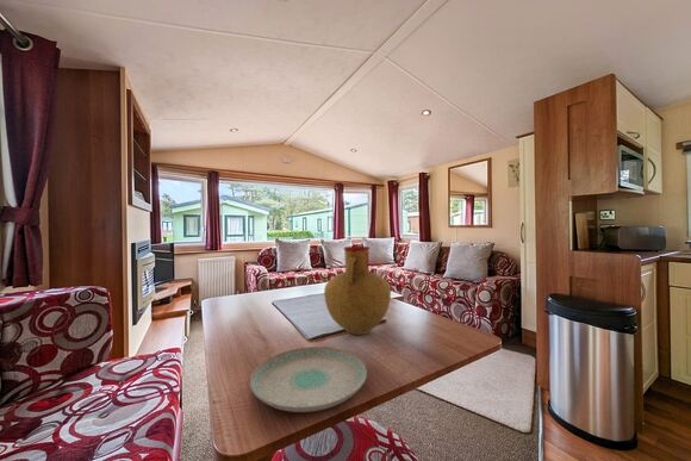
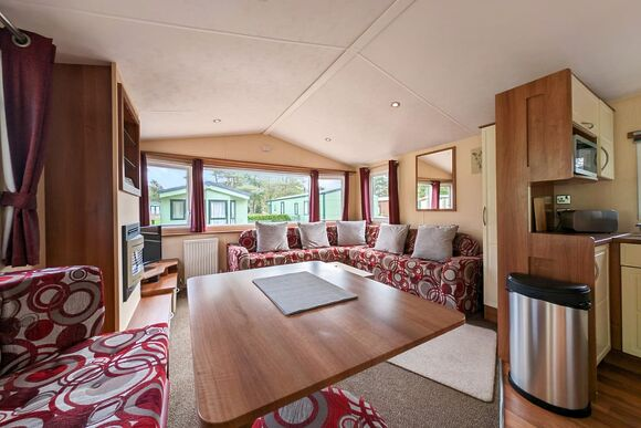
- vase (356, 288)
- plate (310, 375)
